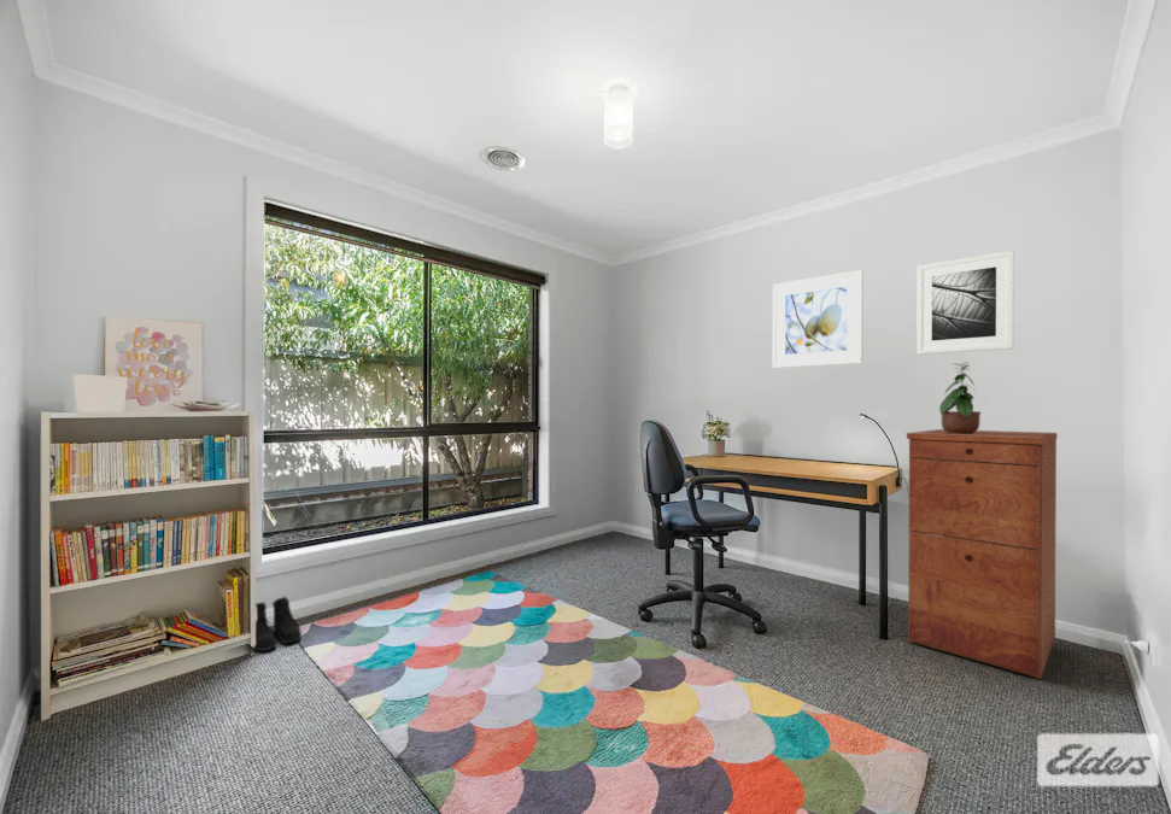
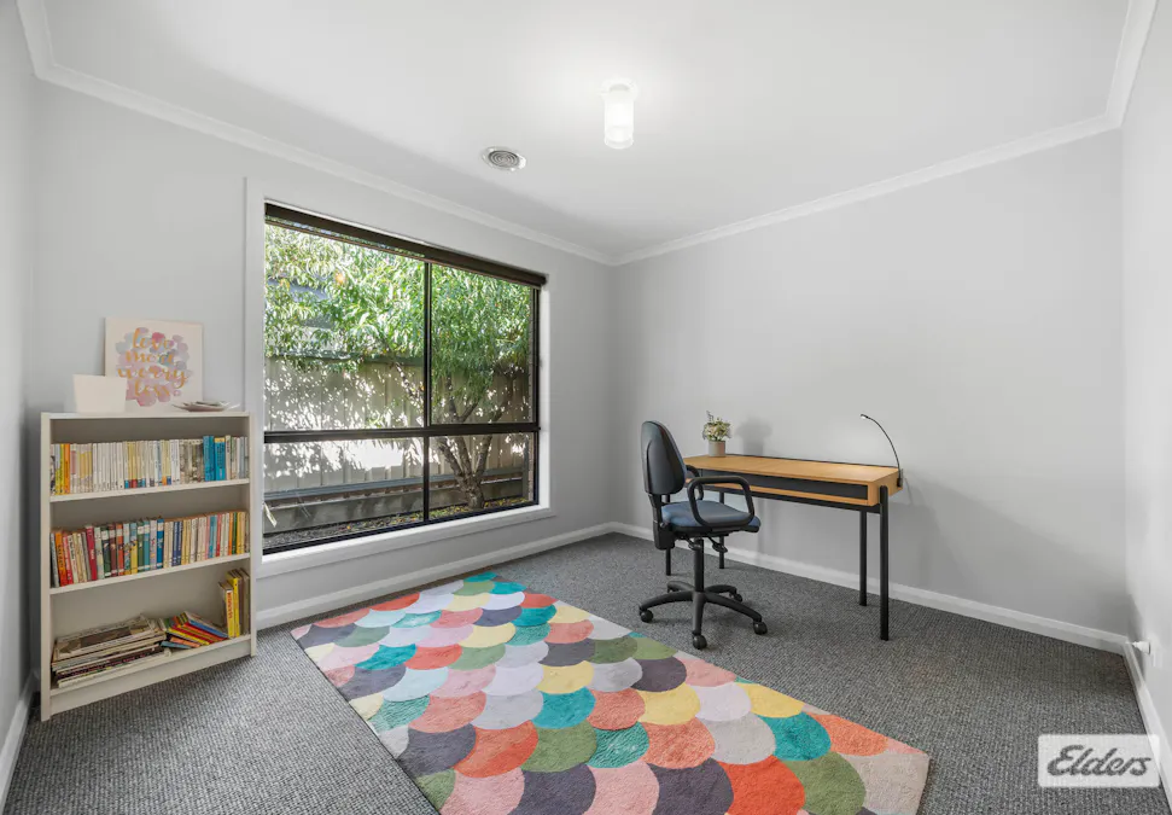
- boots (274, 620)
- filing cabinet (982, 535)
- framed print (815, 321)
- potted plant (962, 396)
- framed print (962, 305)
